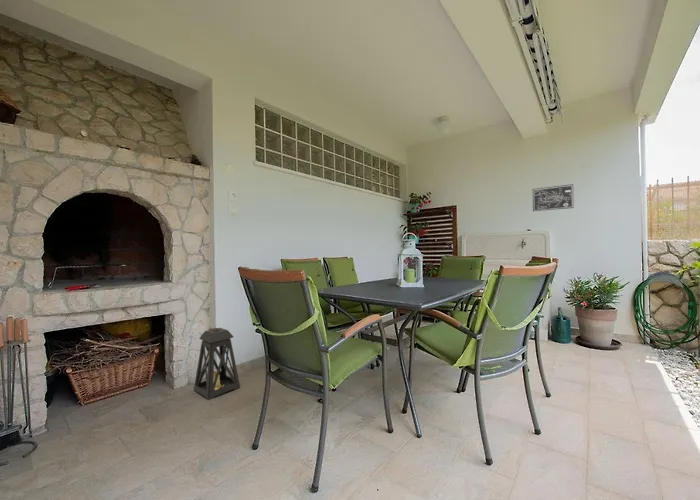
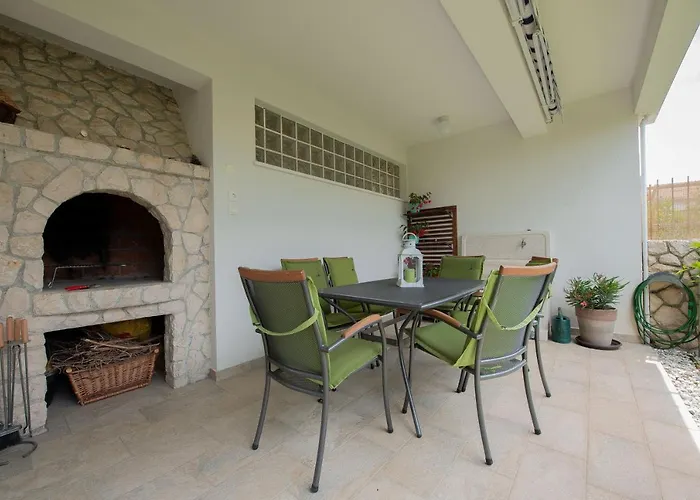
- lantern (218, 356)
- wall art (552, 198)
